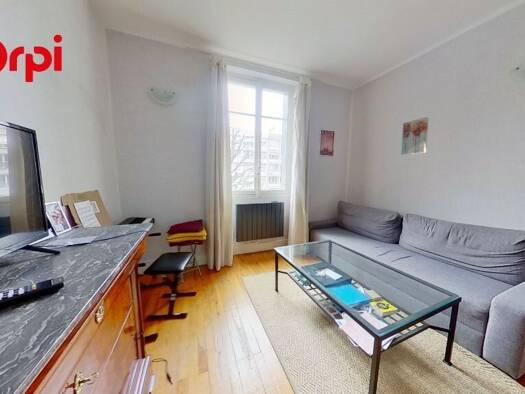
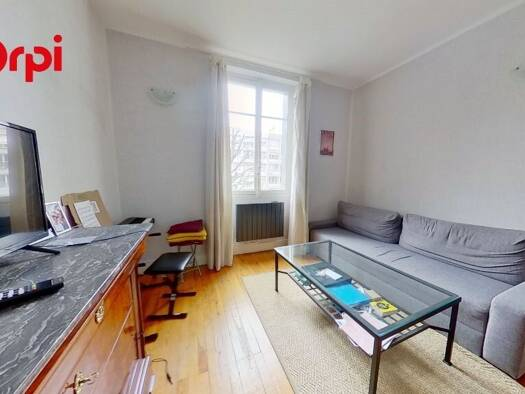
- wall art (414, 137)
